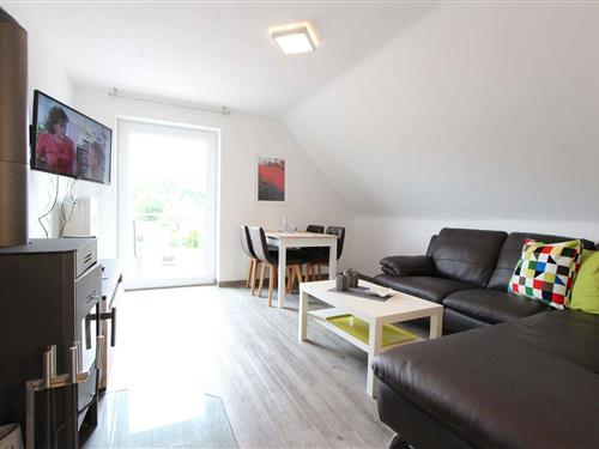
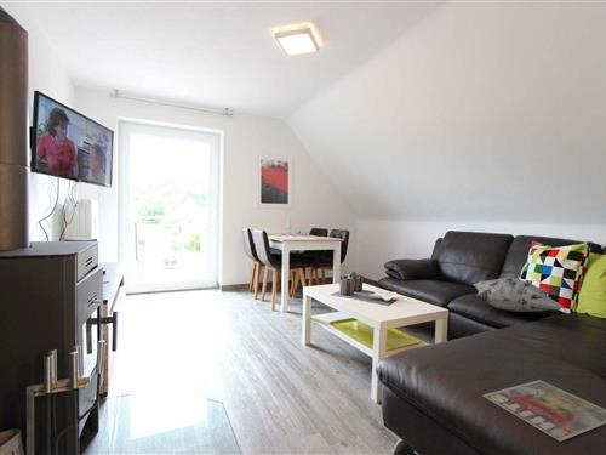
+ magazine (548, 405)
+ decorative pillow (511, 294)
